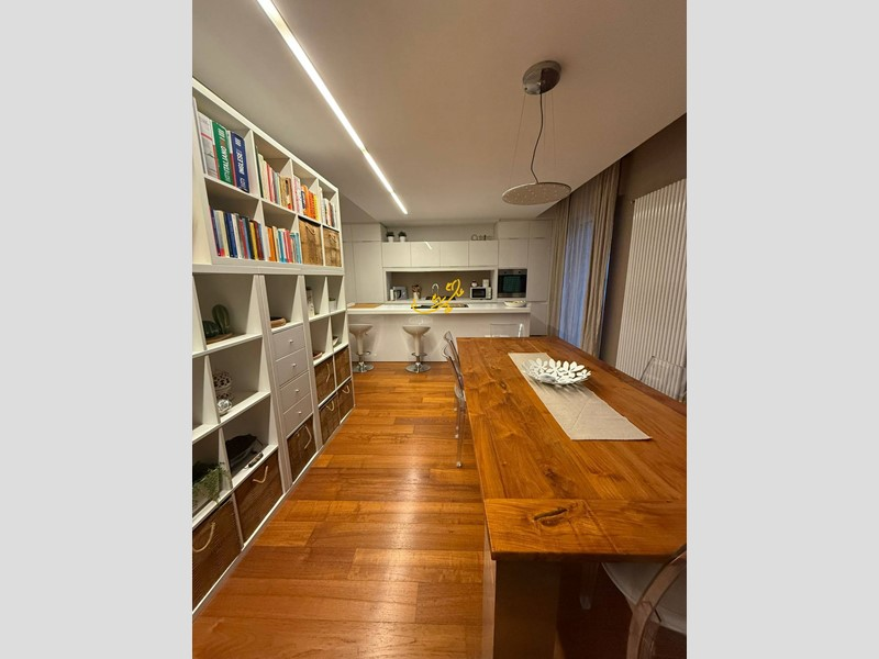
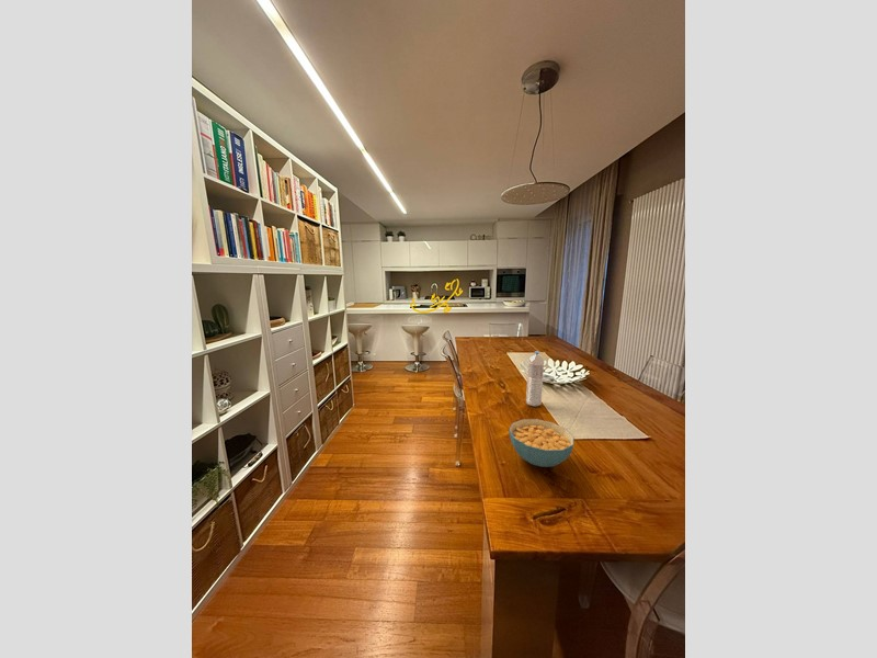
+ cereal bowl (539, 446)
+ water bottle (535, 377)
